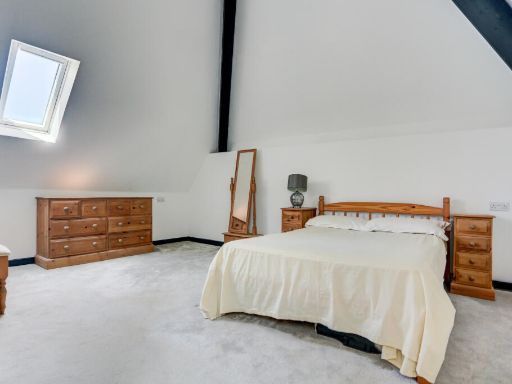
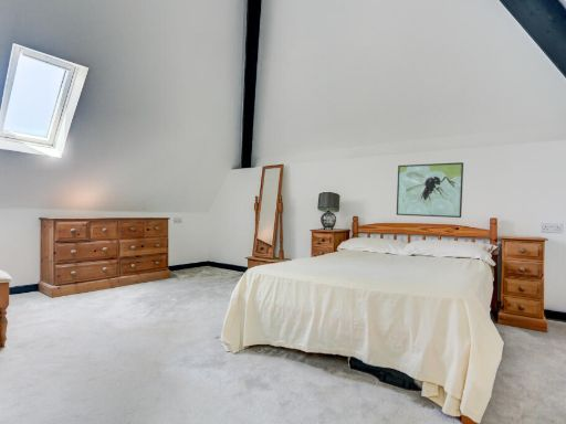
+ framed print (428, 190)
